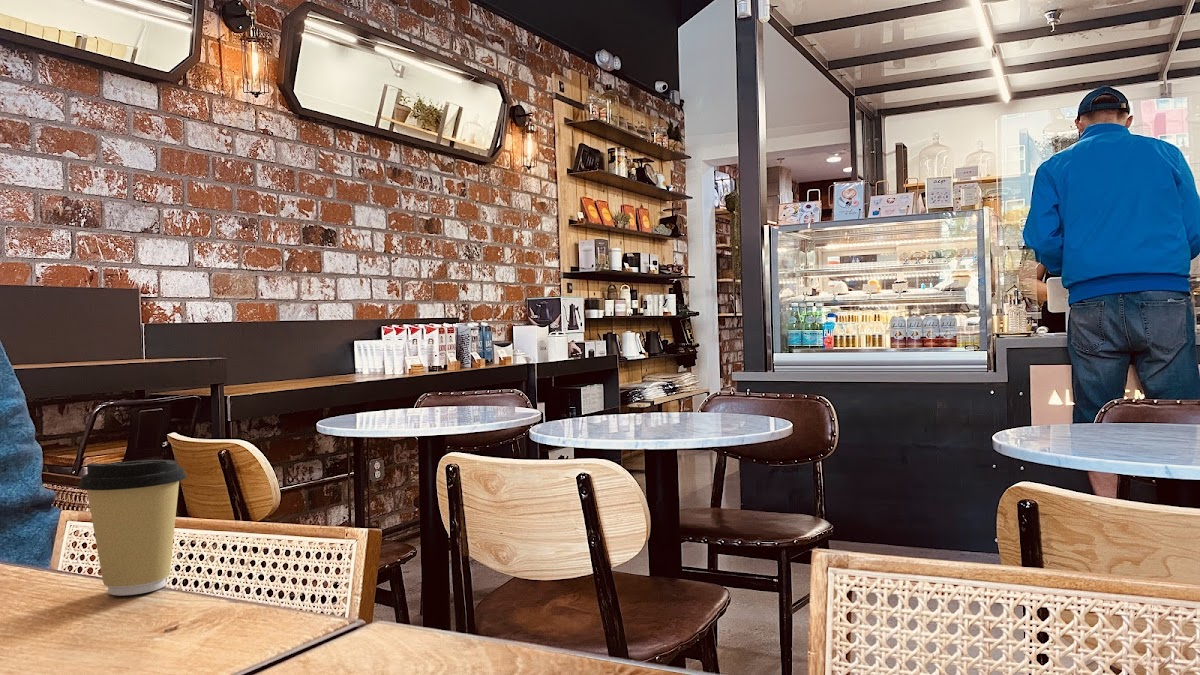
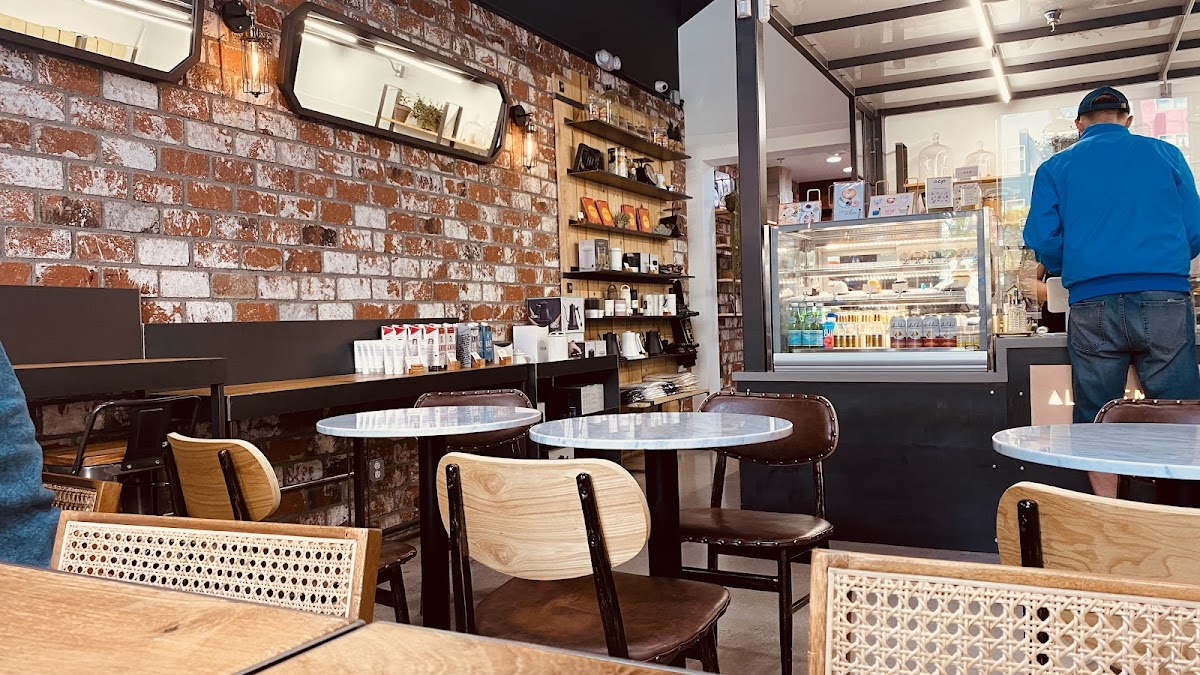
- coffee cup (135, 523)
